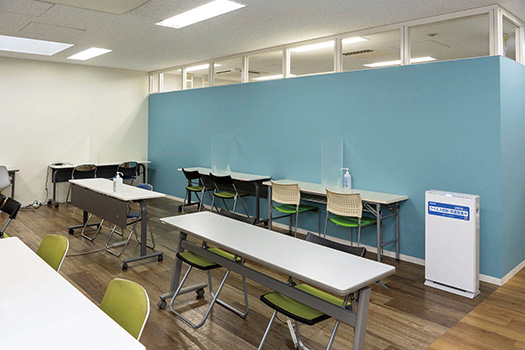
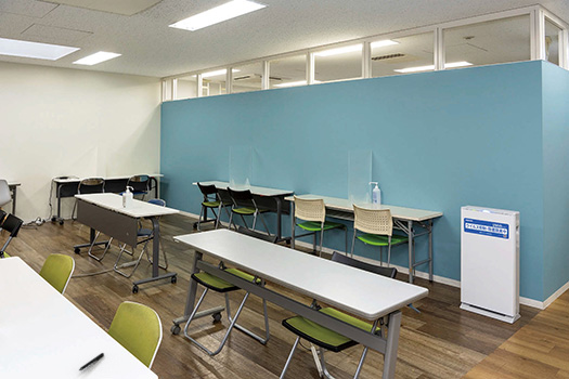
+ pen (91, 362)
